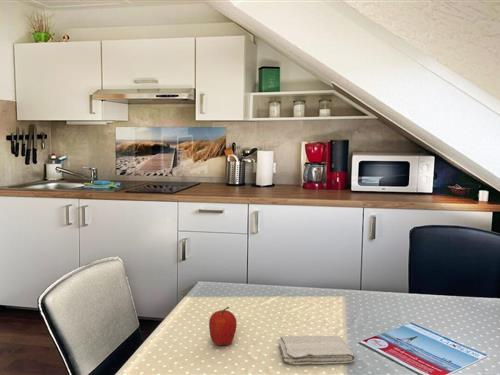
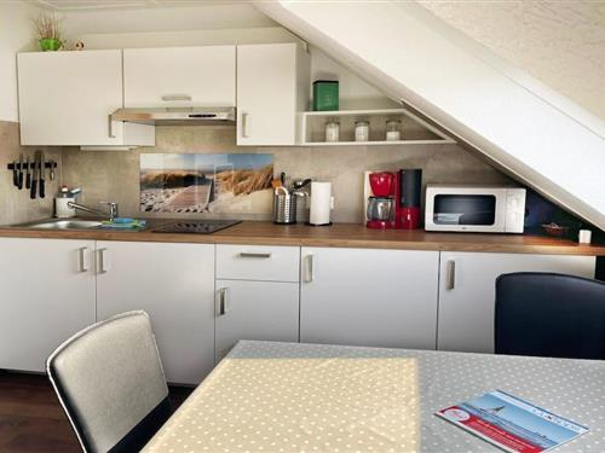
- washcloth (314, 348)
- fruit (222, 325)
